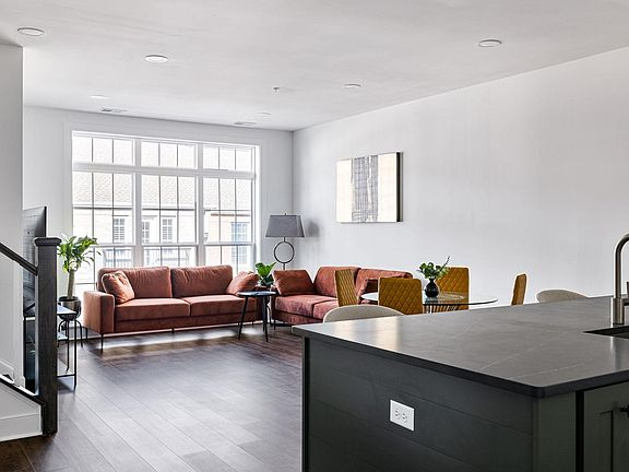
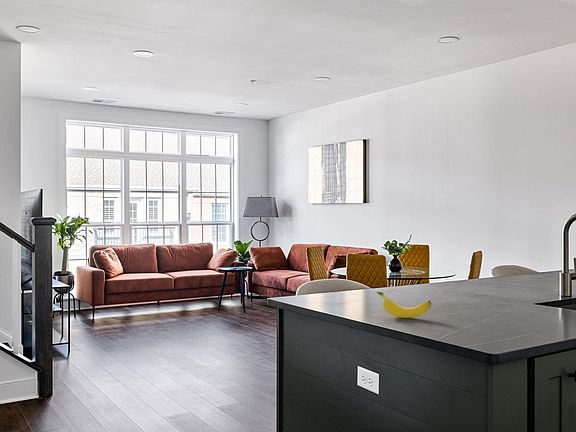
+ banana (402, 307)
